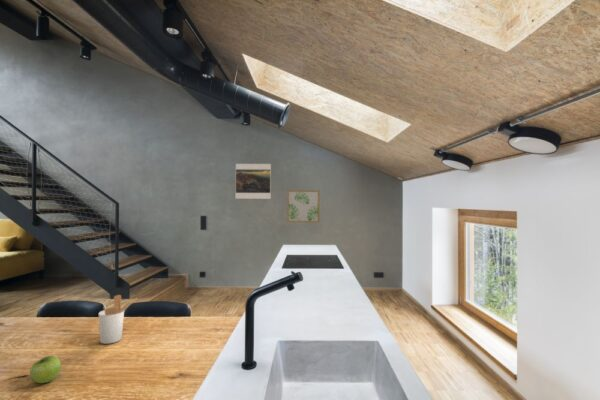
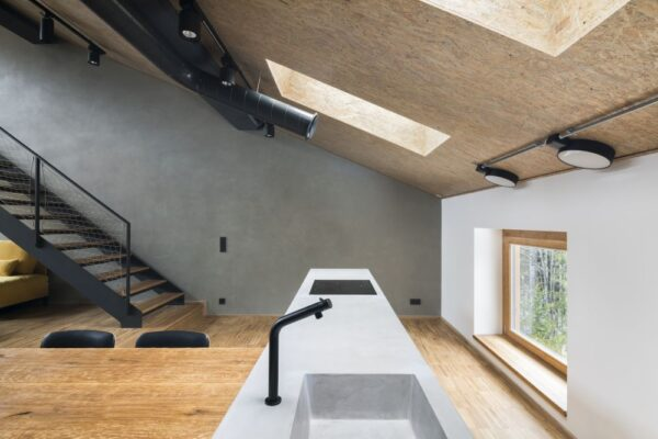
- wall art (303, 206)
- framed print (253, 181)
- fruit (45, 369)
- utensil holder (117, 318)
